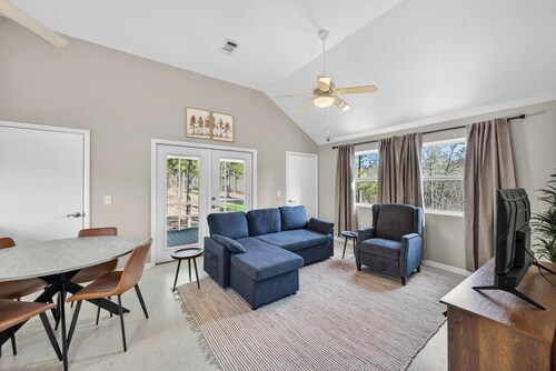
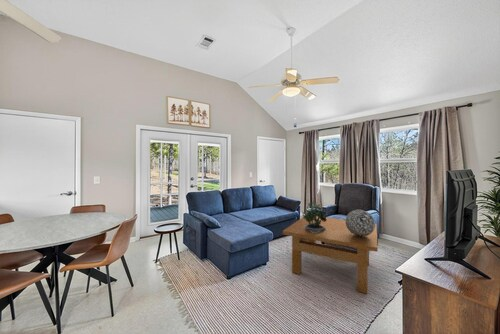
+ potted plant (314, 215)
+ decorative sphere (359, 222)
+ table (332, 247)
